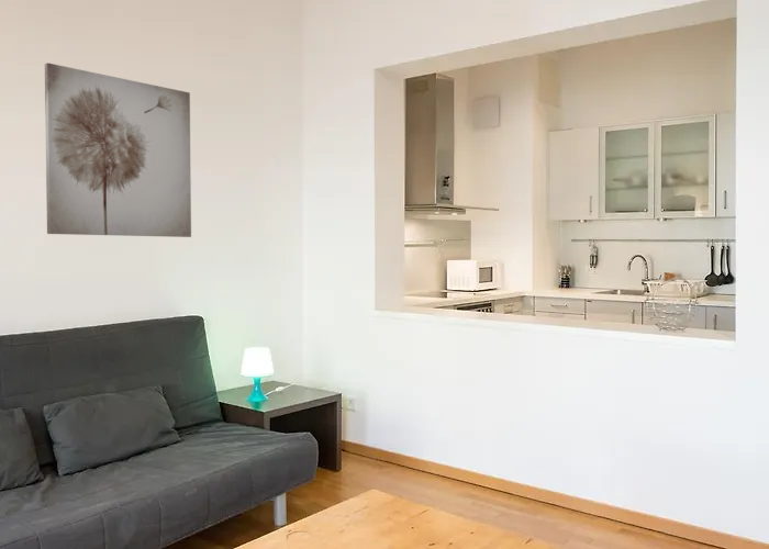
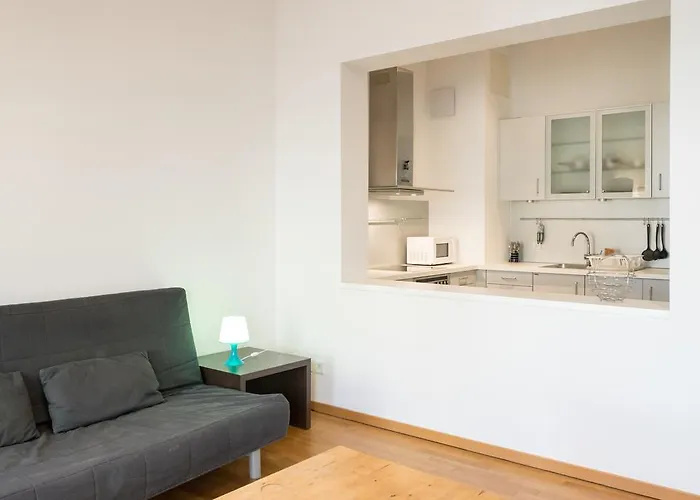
- wall art (123, 157)
